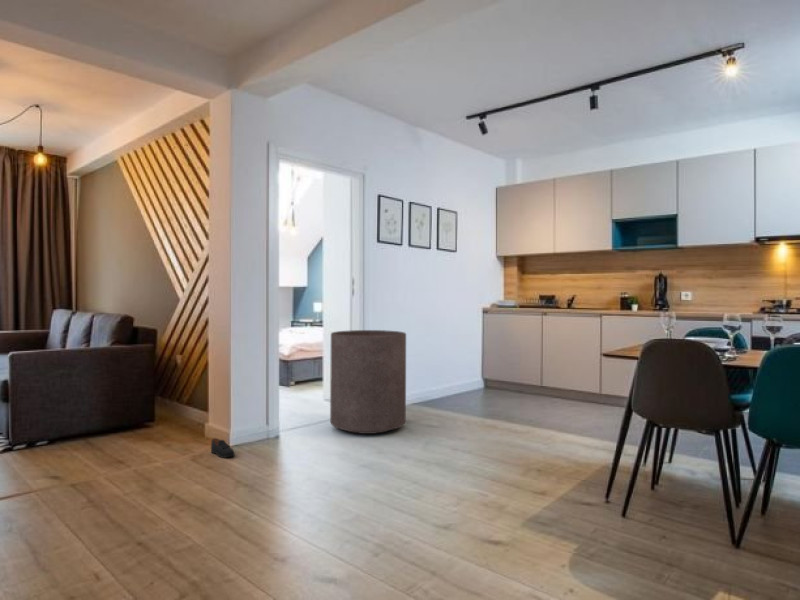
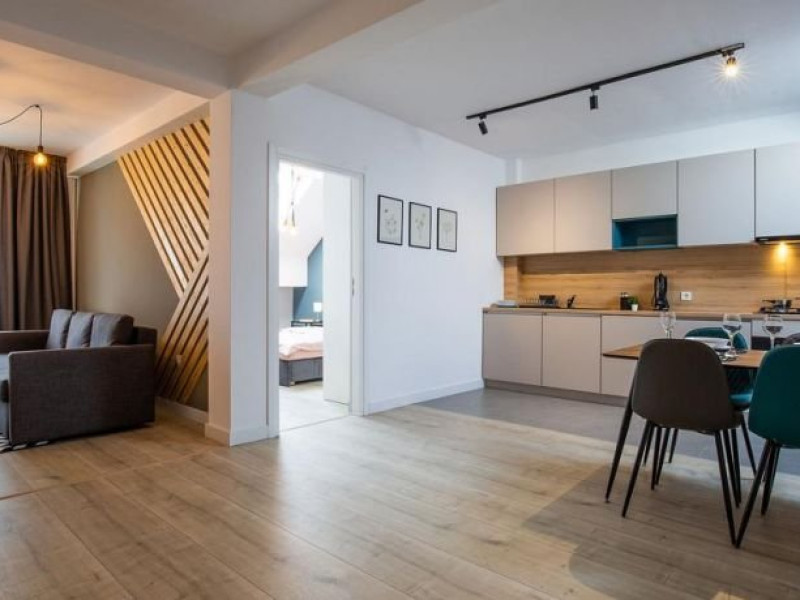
- shoe (222, 447)
- trash can (368, 380)
